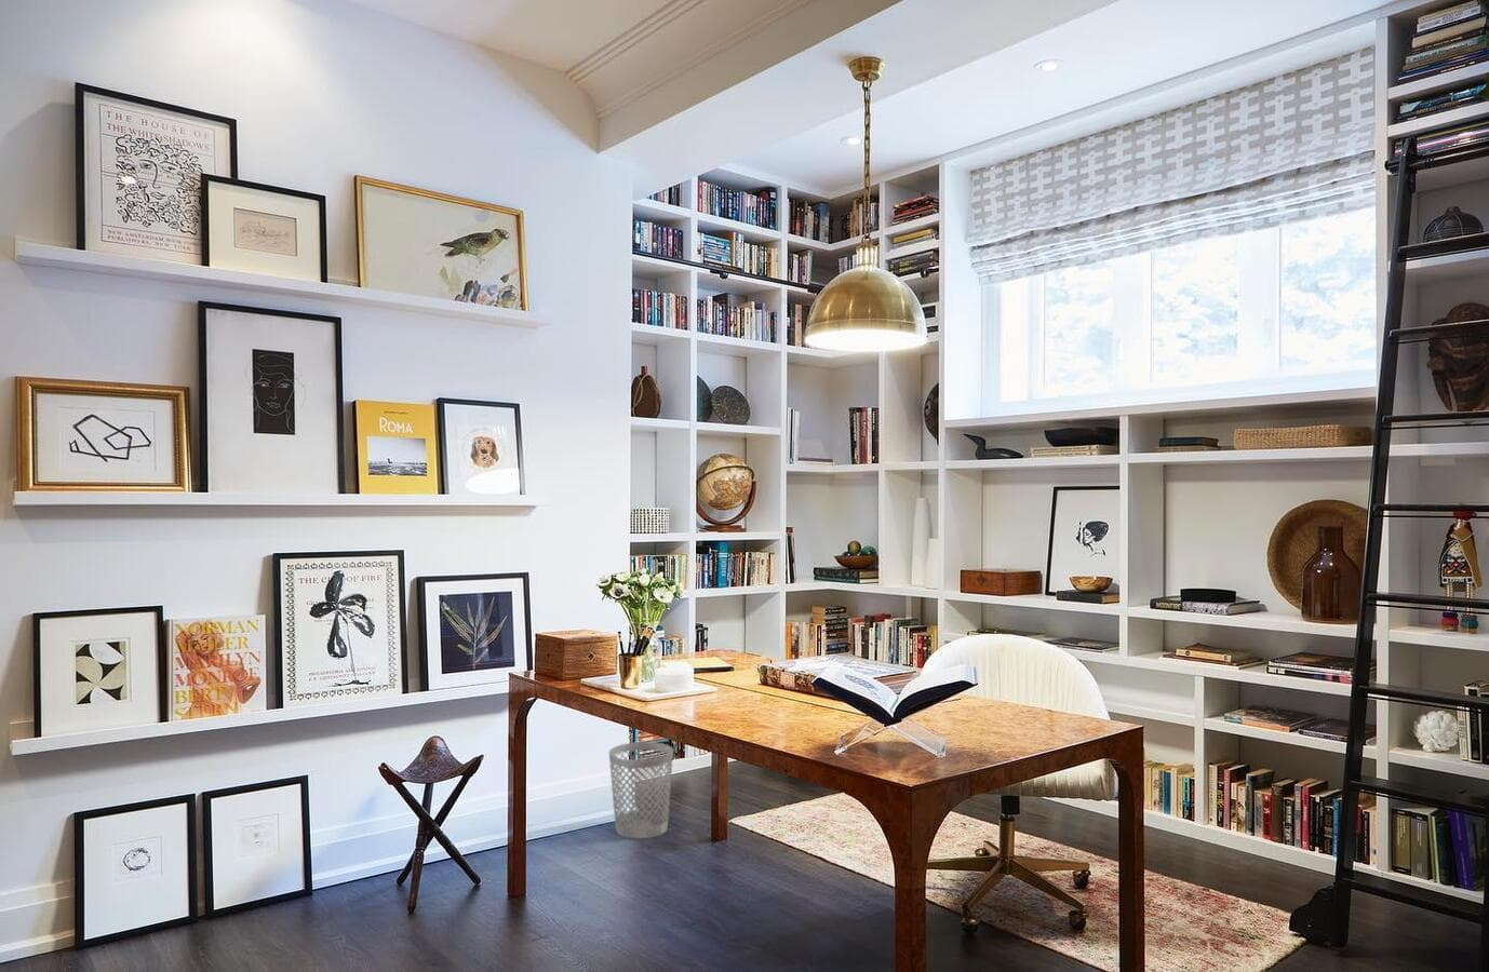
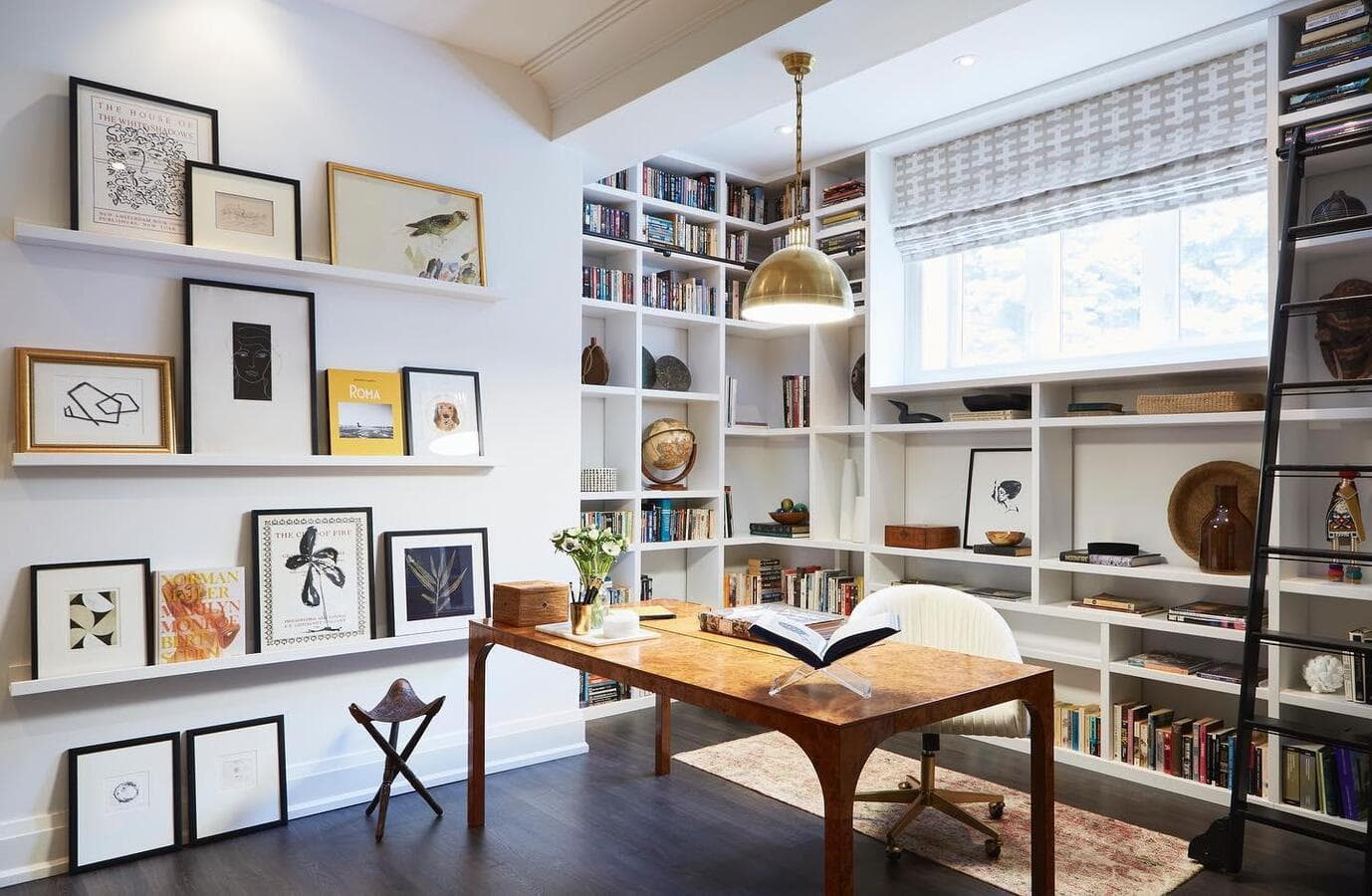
- wastebasket (640, 790)
